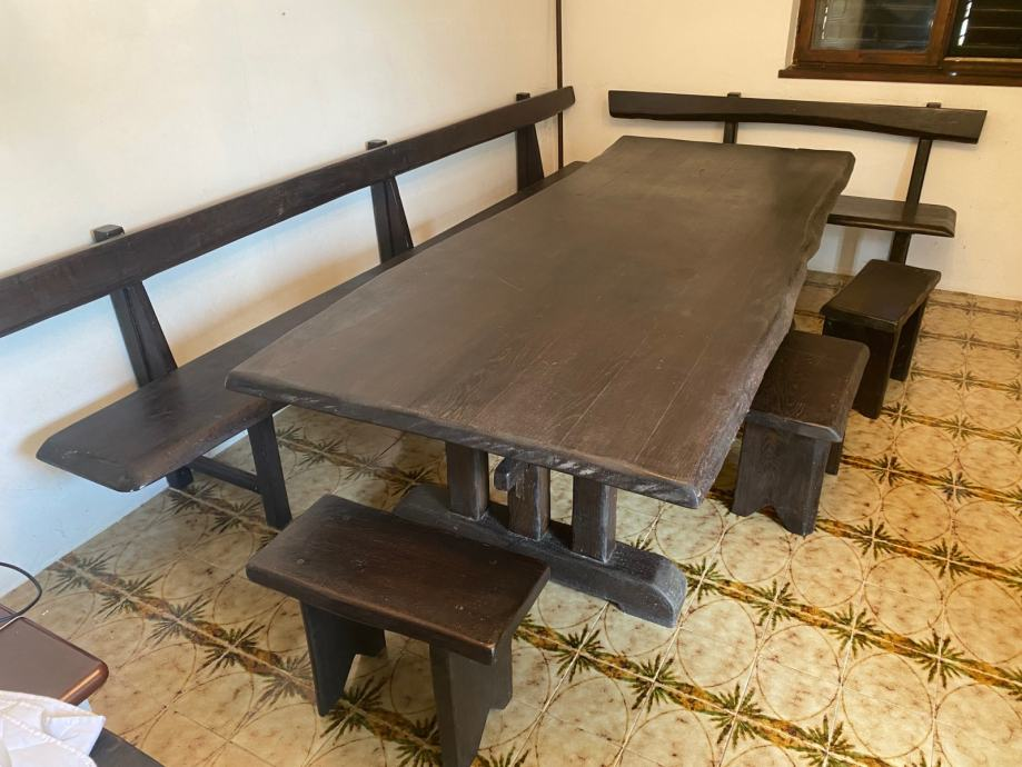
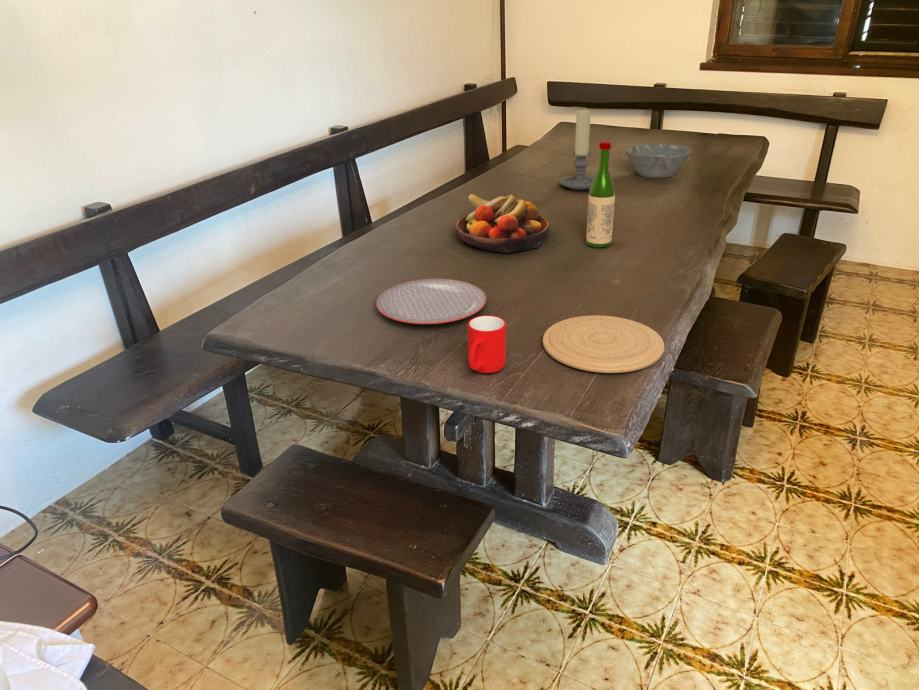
+ cup (483, 349)
+ fruit bowl (501, 219)
+ wine bottle (601, 195)
+ candle holder (582, 148)
+ bowl (656, 162)
+ plate (602, 341)
+ plate (431, 303)
